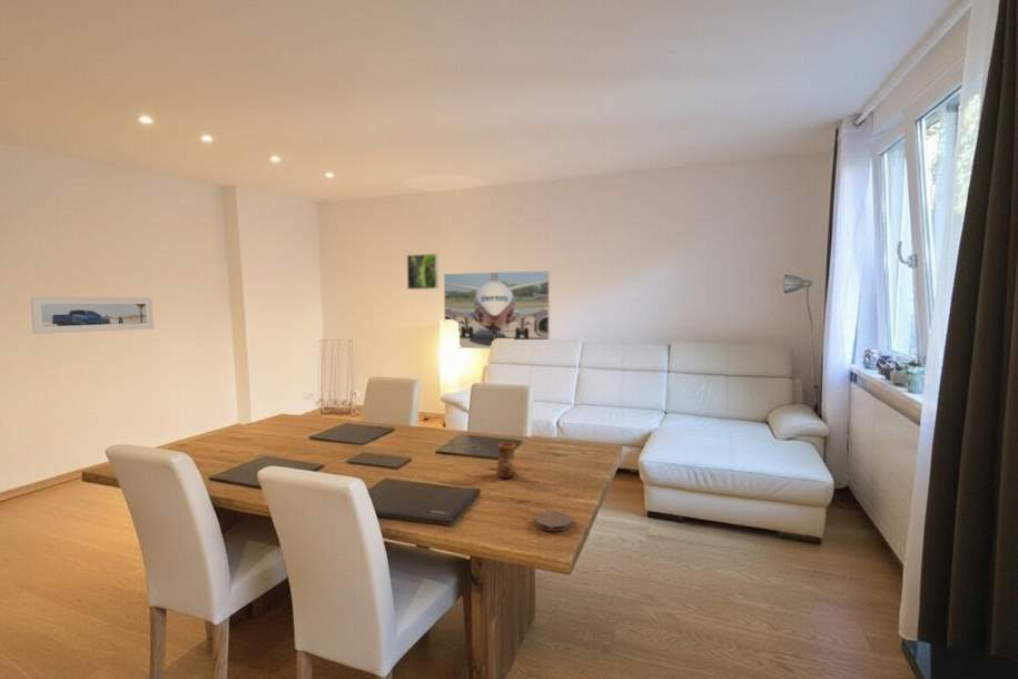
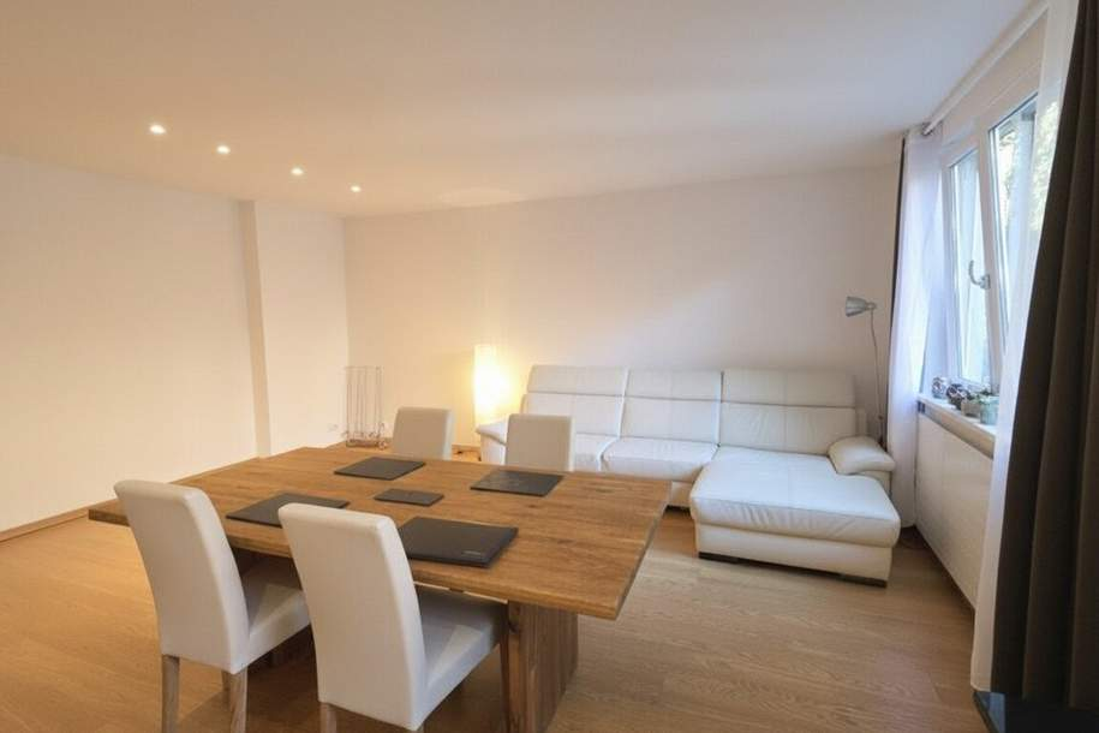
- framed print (494, 311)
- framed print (422, 272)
- cup (506, 460)
- coaster (553, 520)
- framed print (98, 314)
